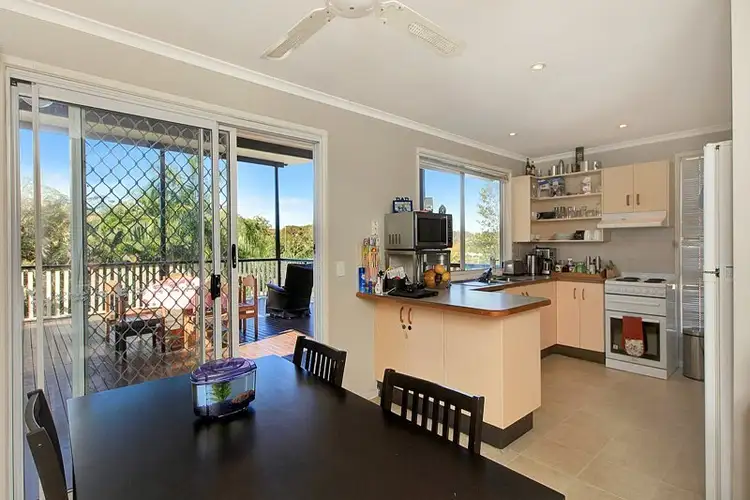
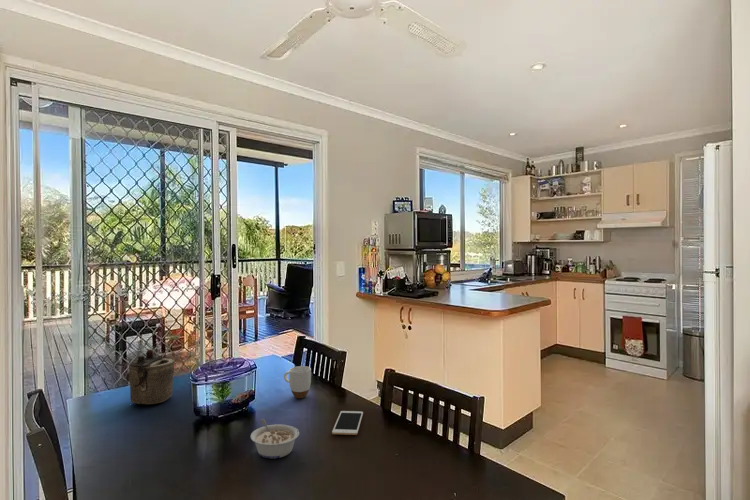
+ teapot (151, 375)
+ cell phone (348, 422)
+ mug (296, 382)
+ legume (273, 440)
